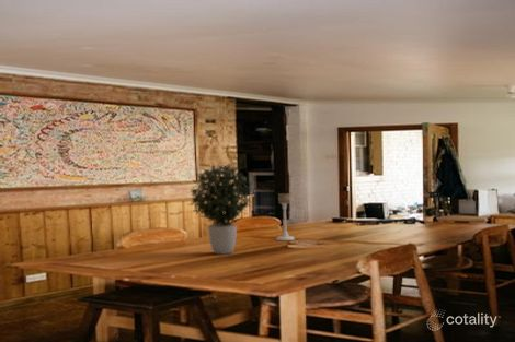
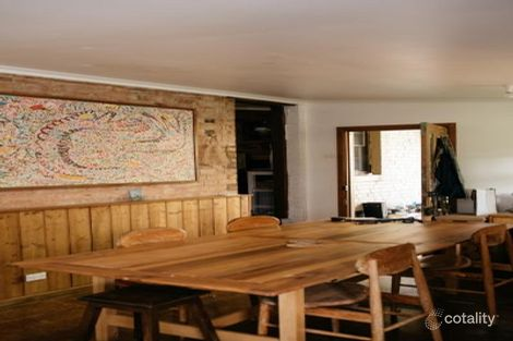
- candle holder (284, 216)
- potted plant (222, 208)
